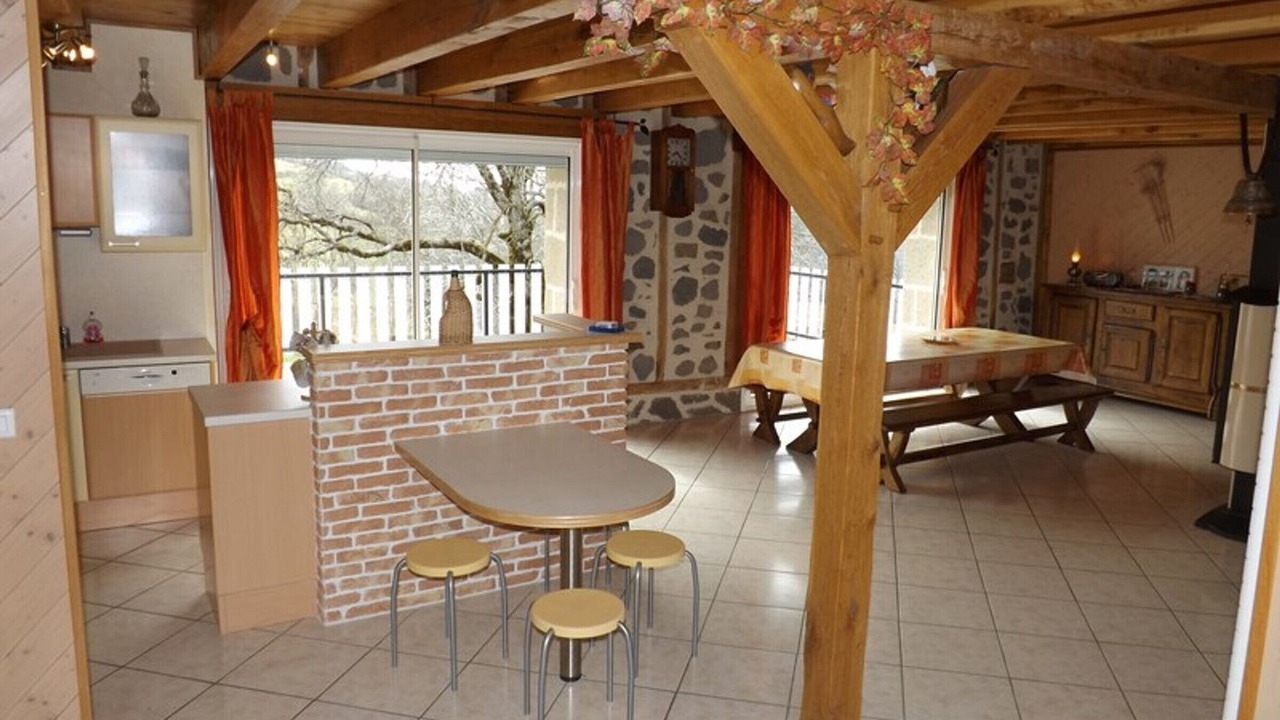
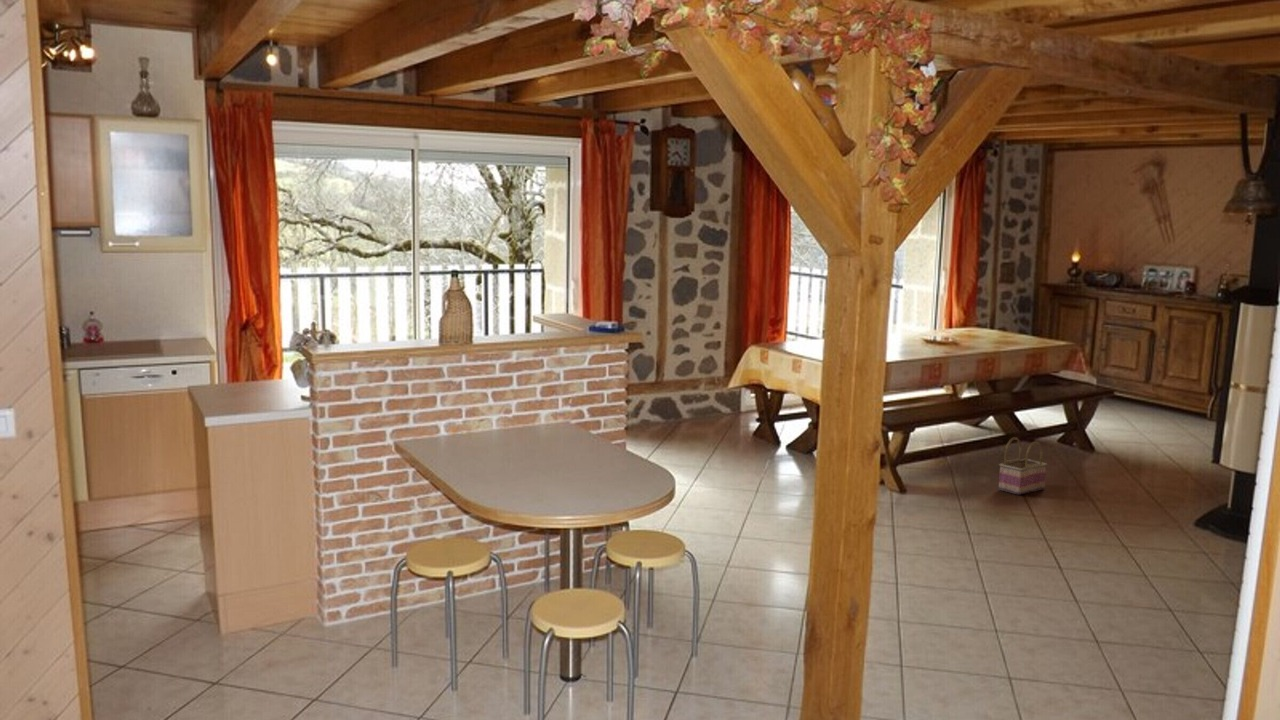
+ basket (1023, 464)
